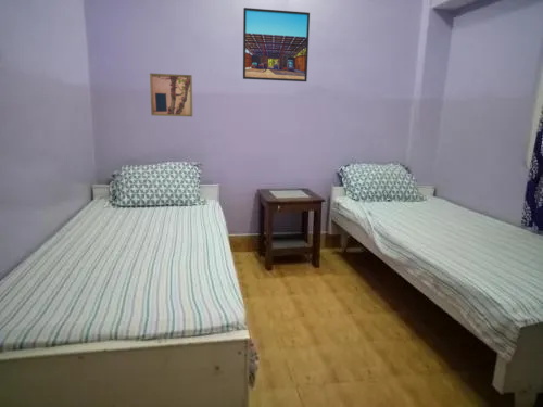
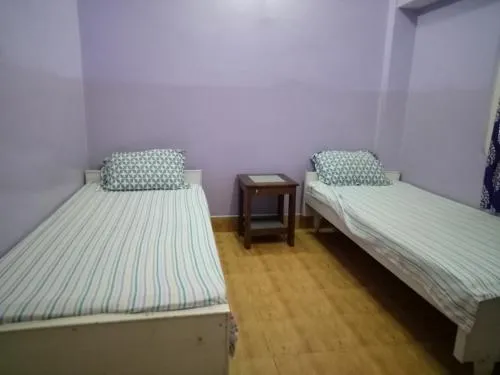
- wall art (172, 94)
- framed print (276, 46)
